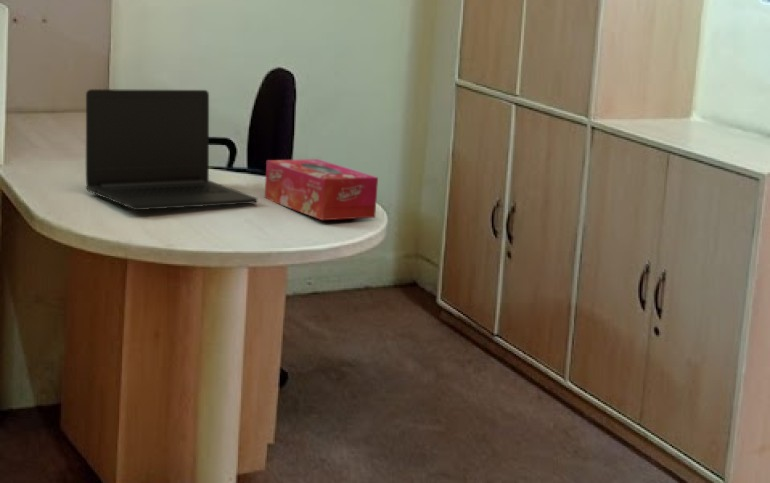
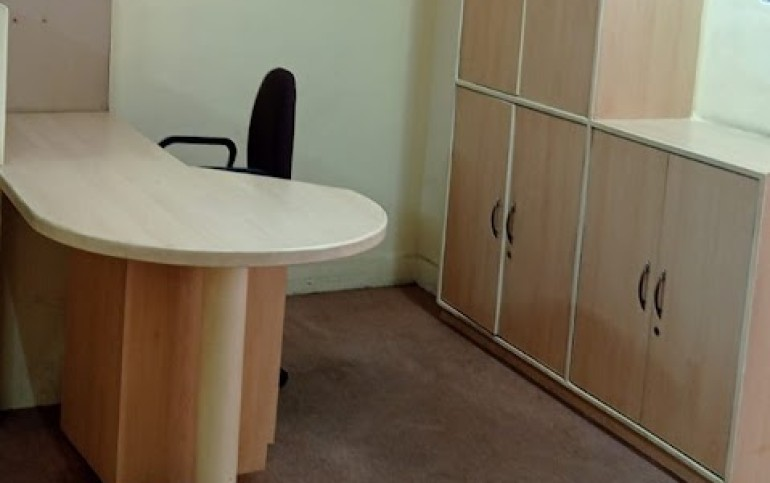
- tissue box (319, 188)
- laptop (172, 147)
